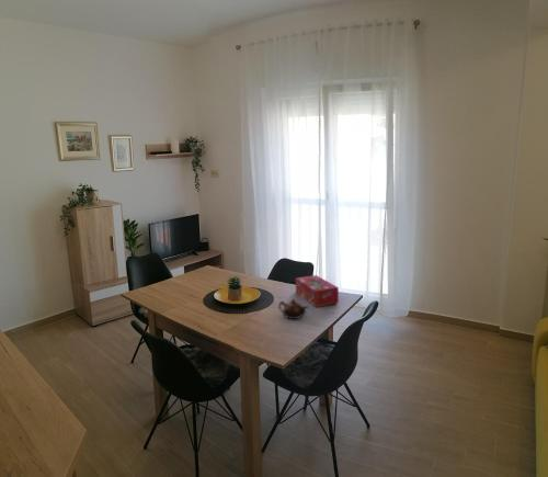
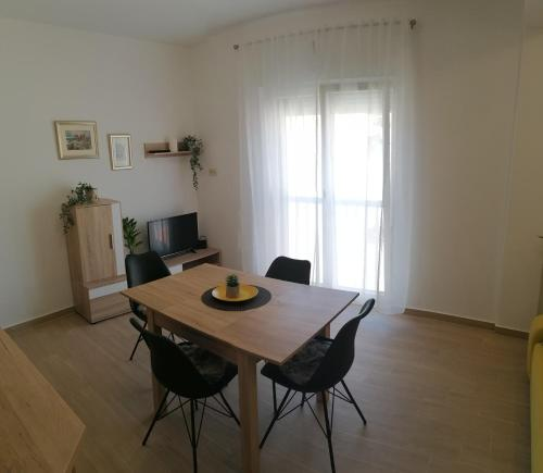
- tissue box (316, 289)
- teapot (293, 307)
